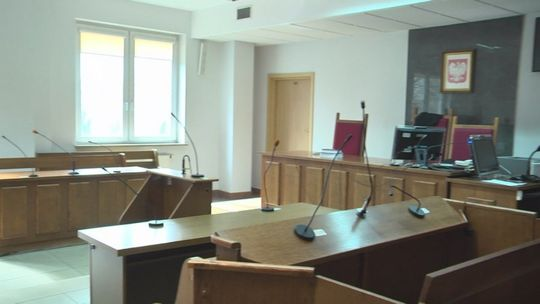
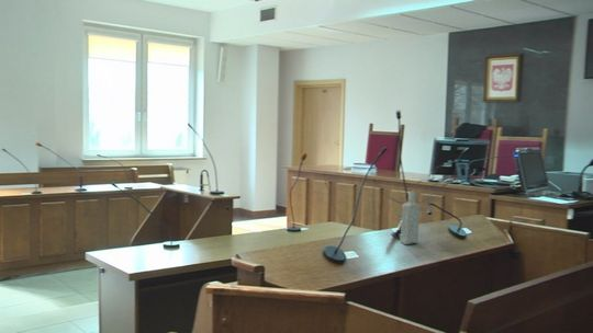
+ bottle (410, 216)
